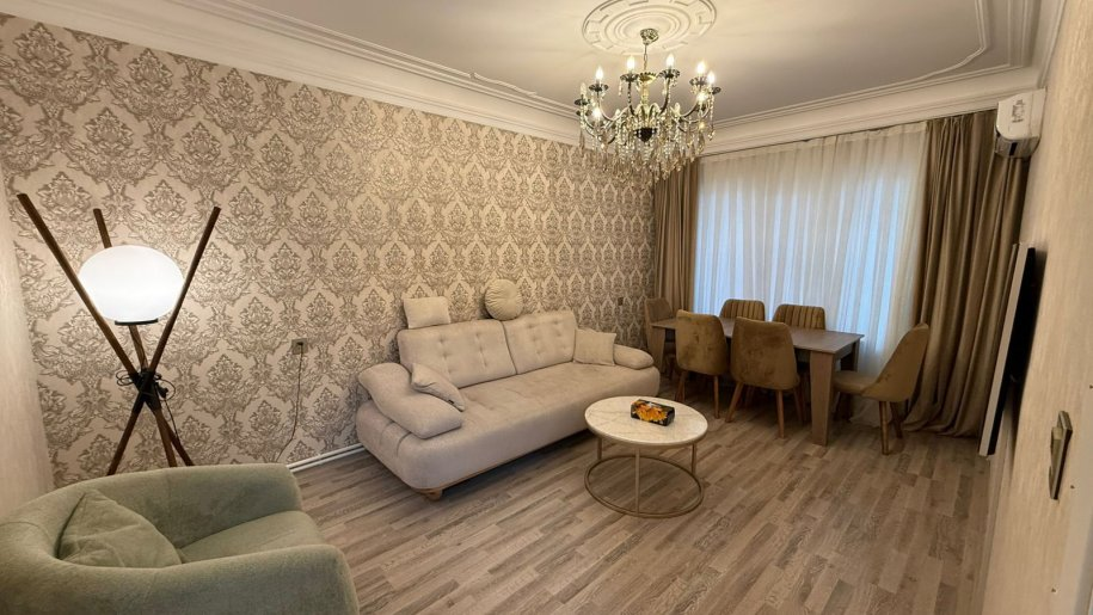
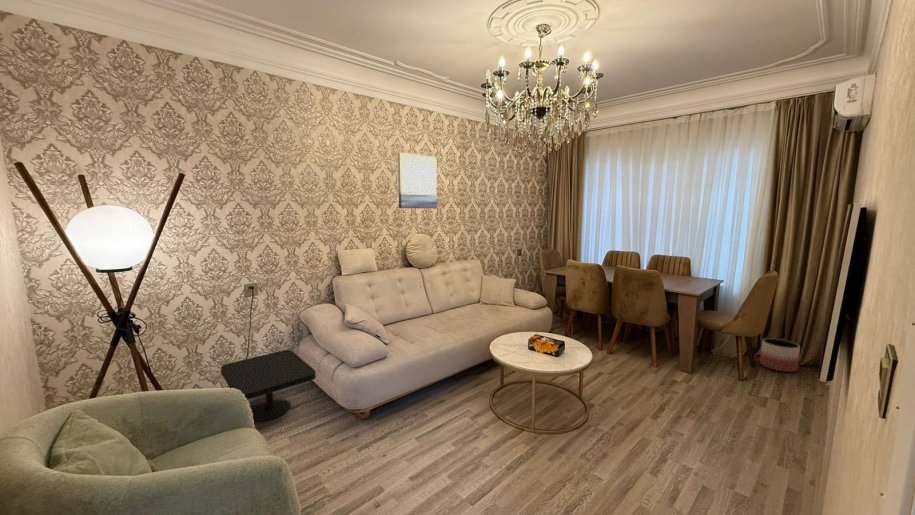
+ planter (779, 354)
+ wall art (418, 181)
+ side table (268, 390)
